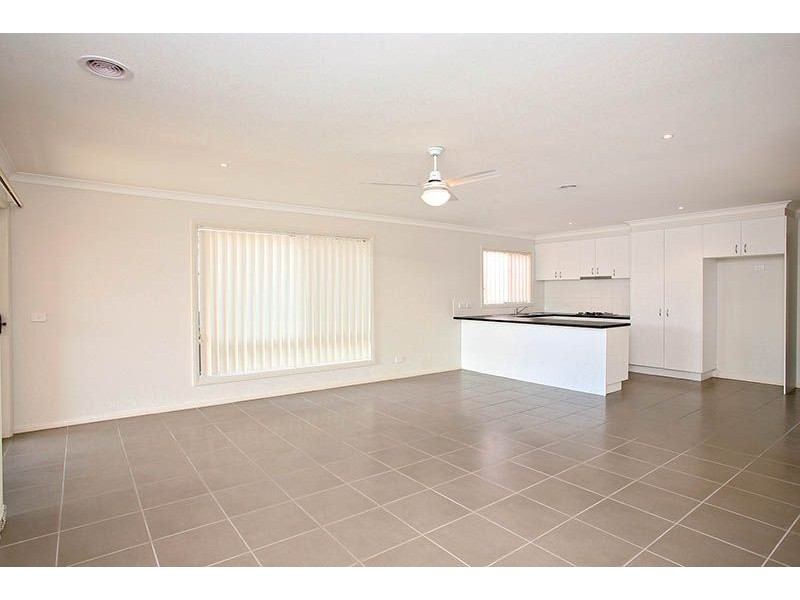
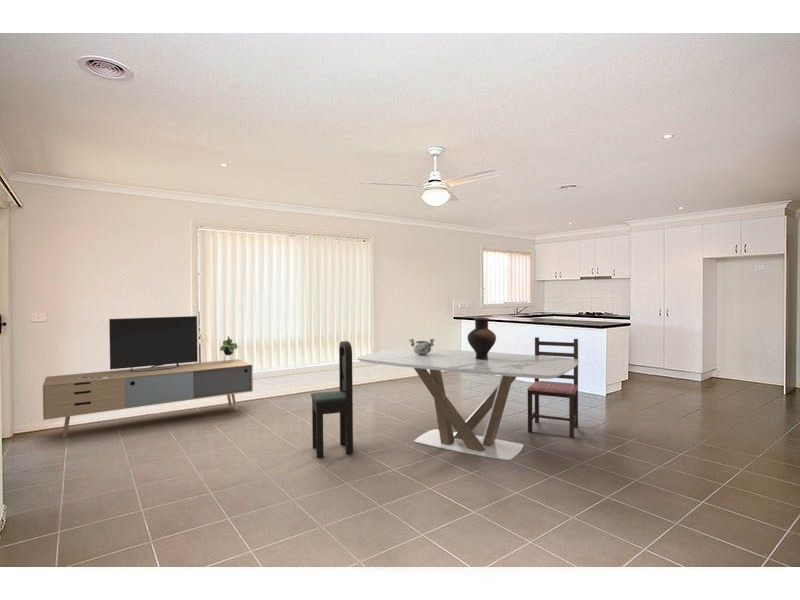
+ media console (156, 368)
+ dining table (454, 407)
+ decorative bowl (421, 346)
+ chair (553, 384)
+ vase (481, 338)
+ chair (330, 396)
